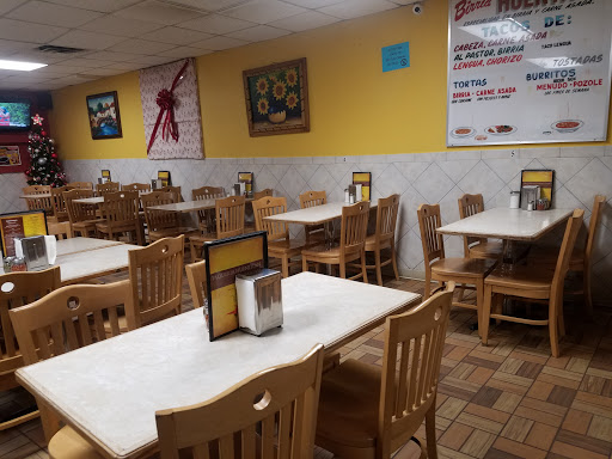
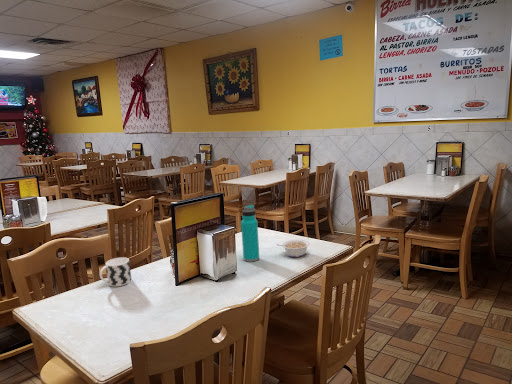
+ legume (295, 248)
+ water bottle (249, 232)
+ cup (115, 272)
